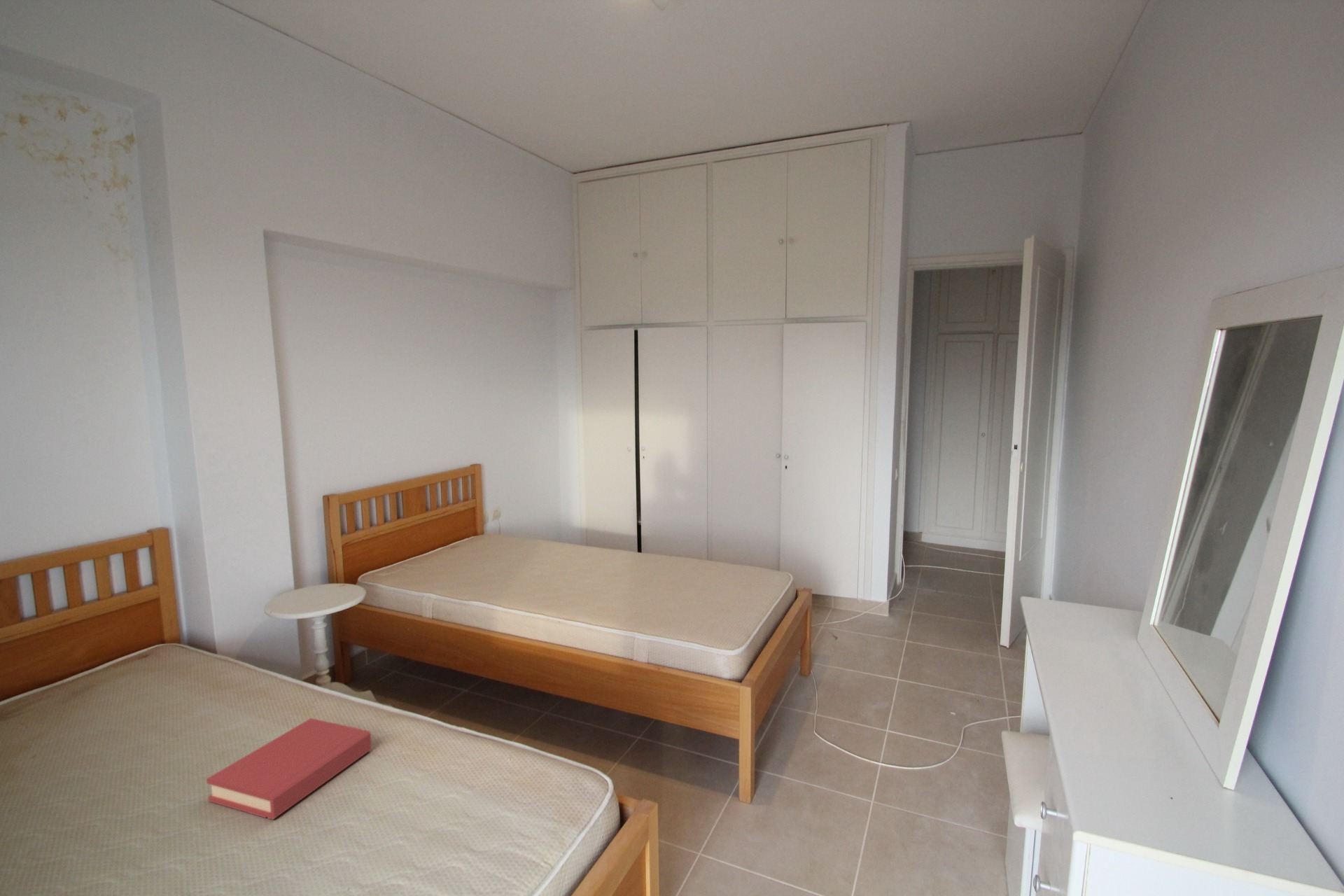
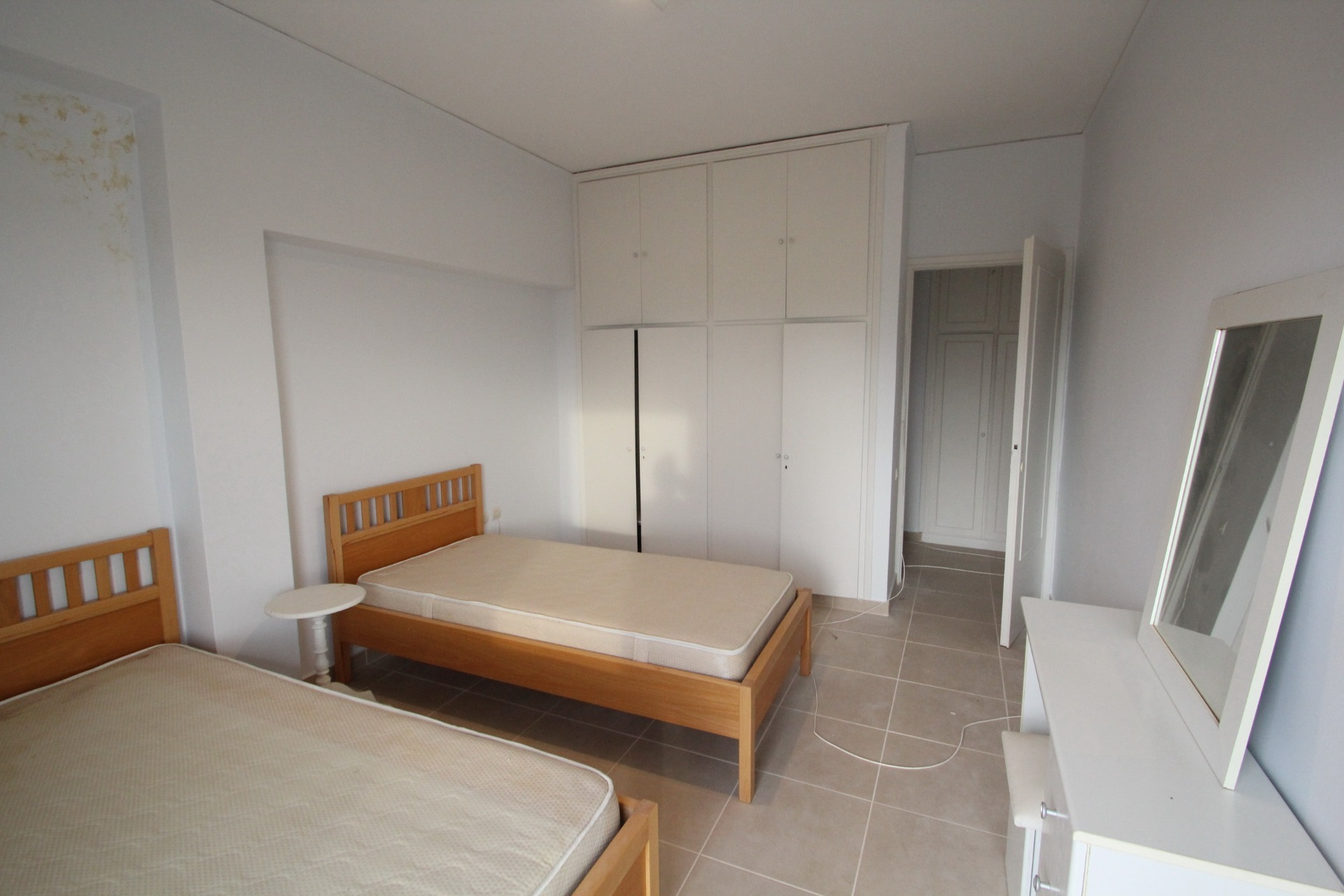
- hardback book (294, 764)
